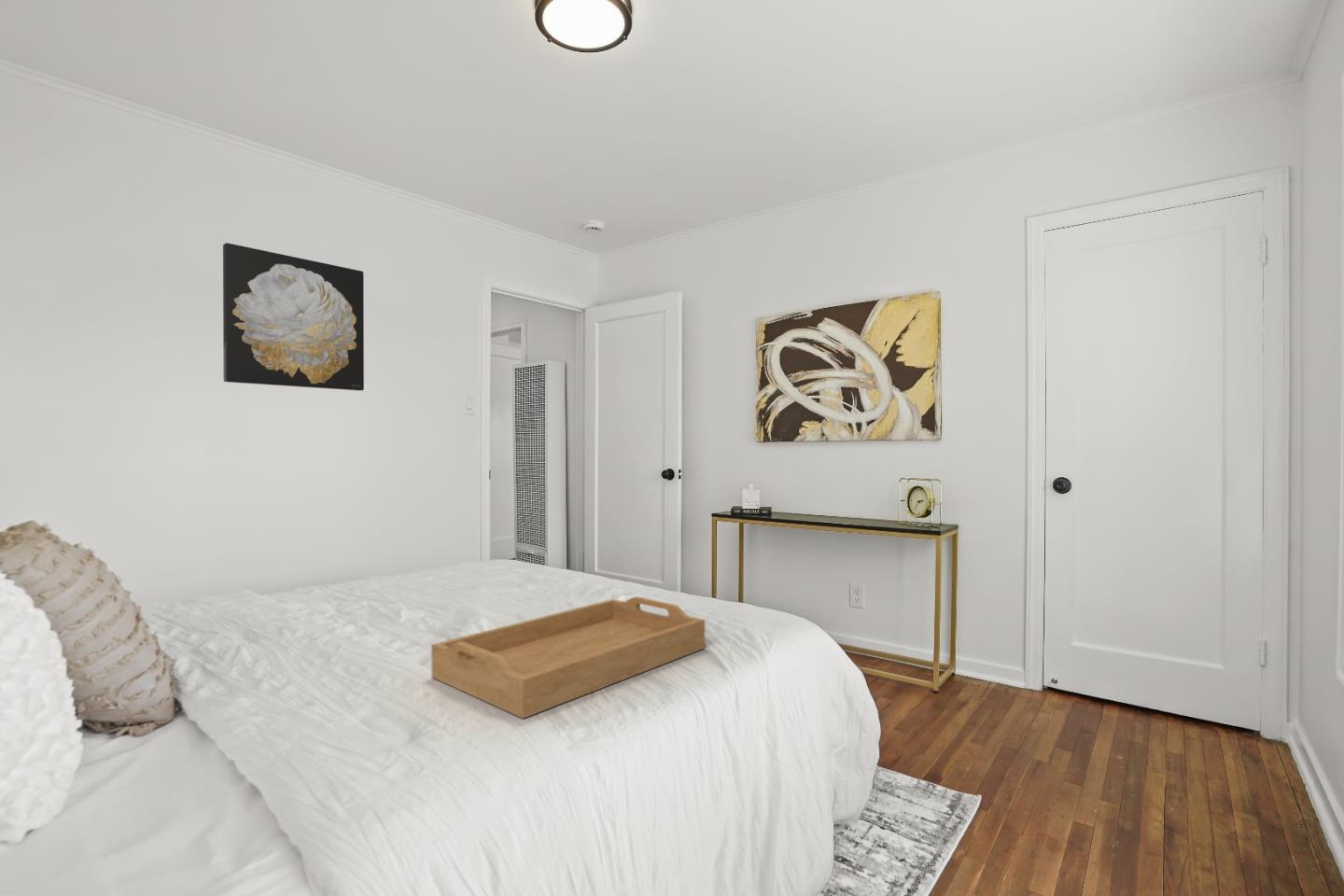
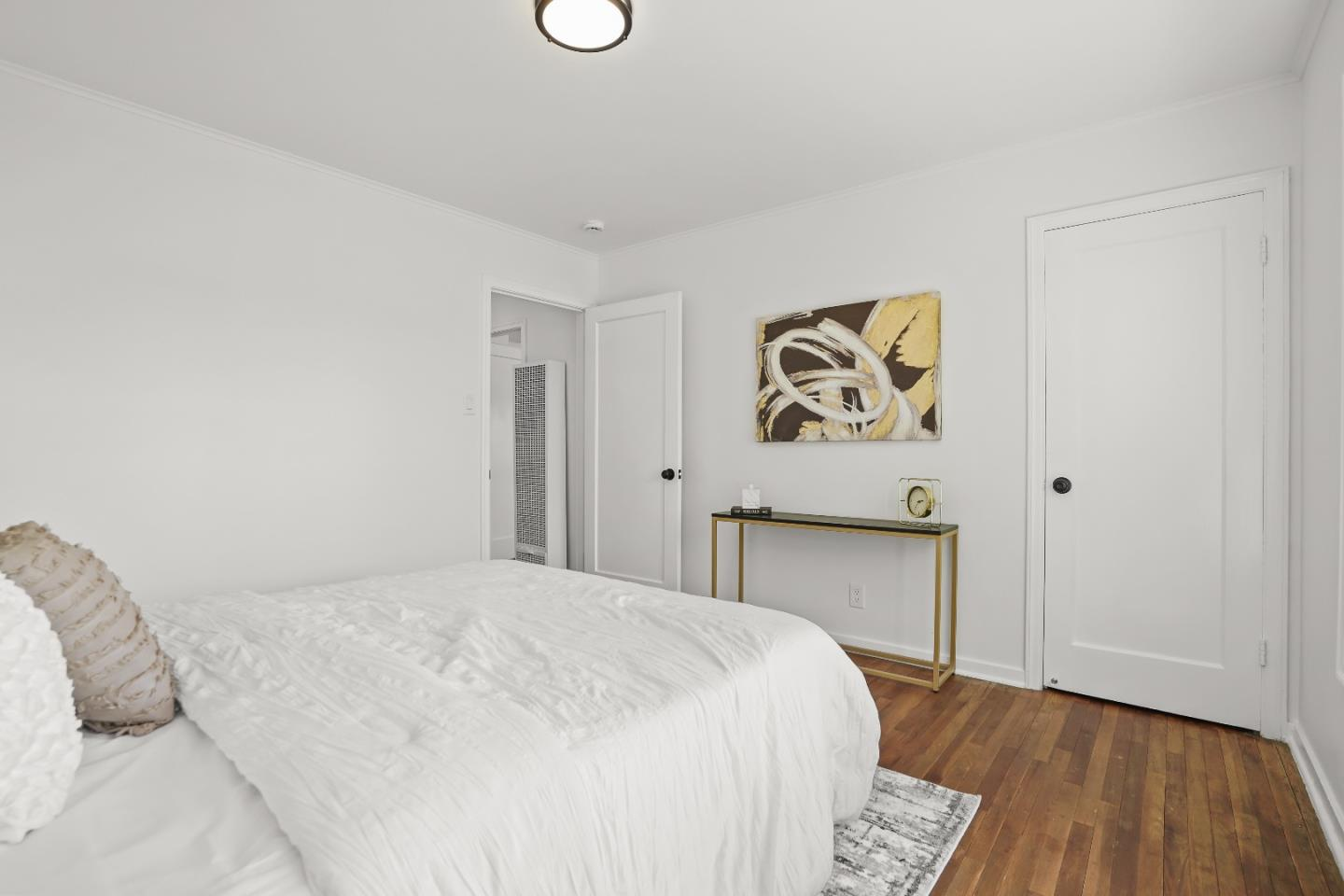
- serving tray (577, 641)
- wall art (298, 322)
